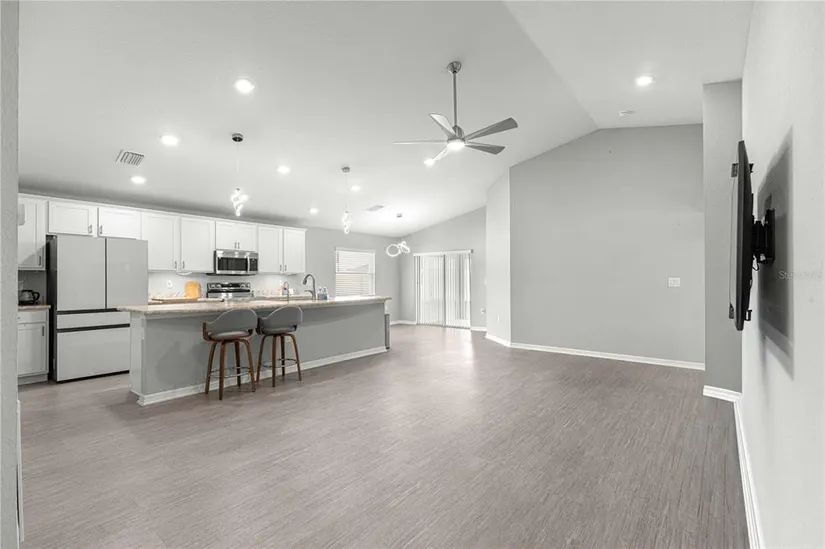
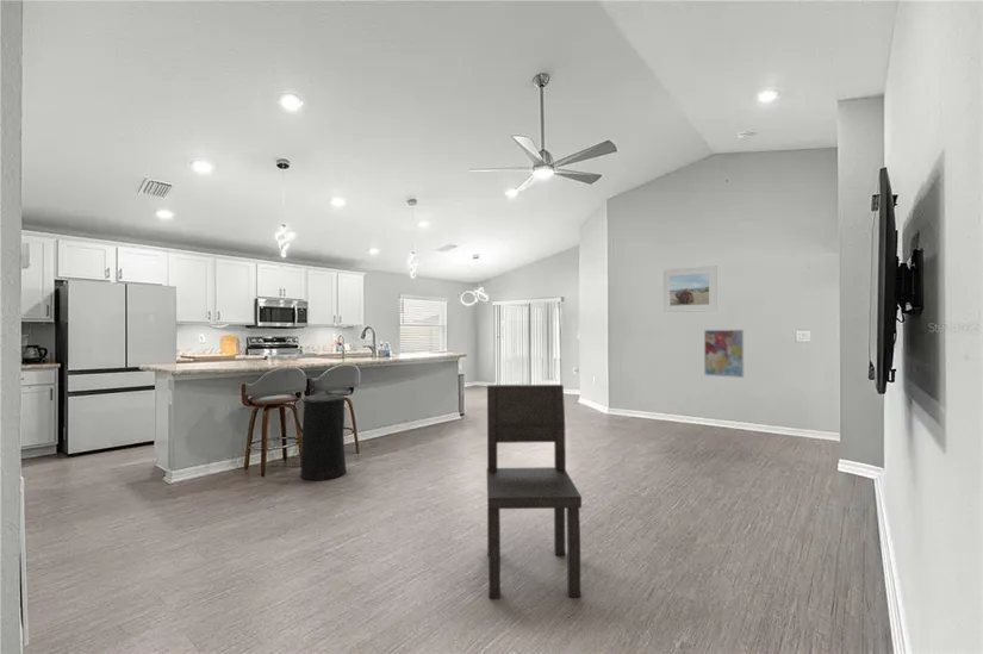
+ dining chair (529, 480)
+ trash can (319, 432)
+ wall art (723, 353)
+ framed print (689, 289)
